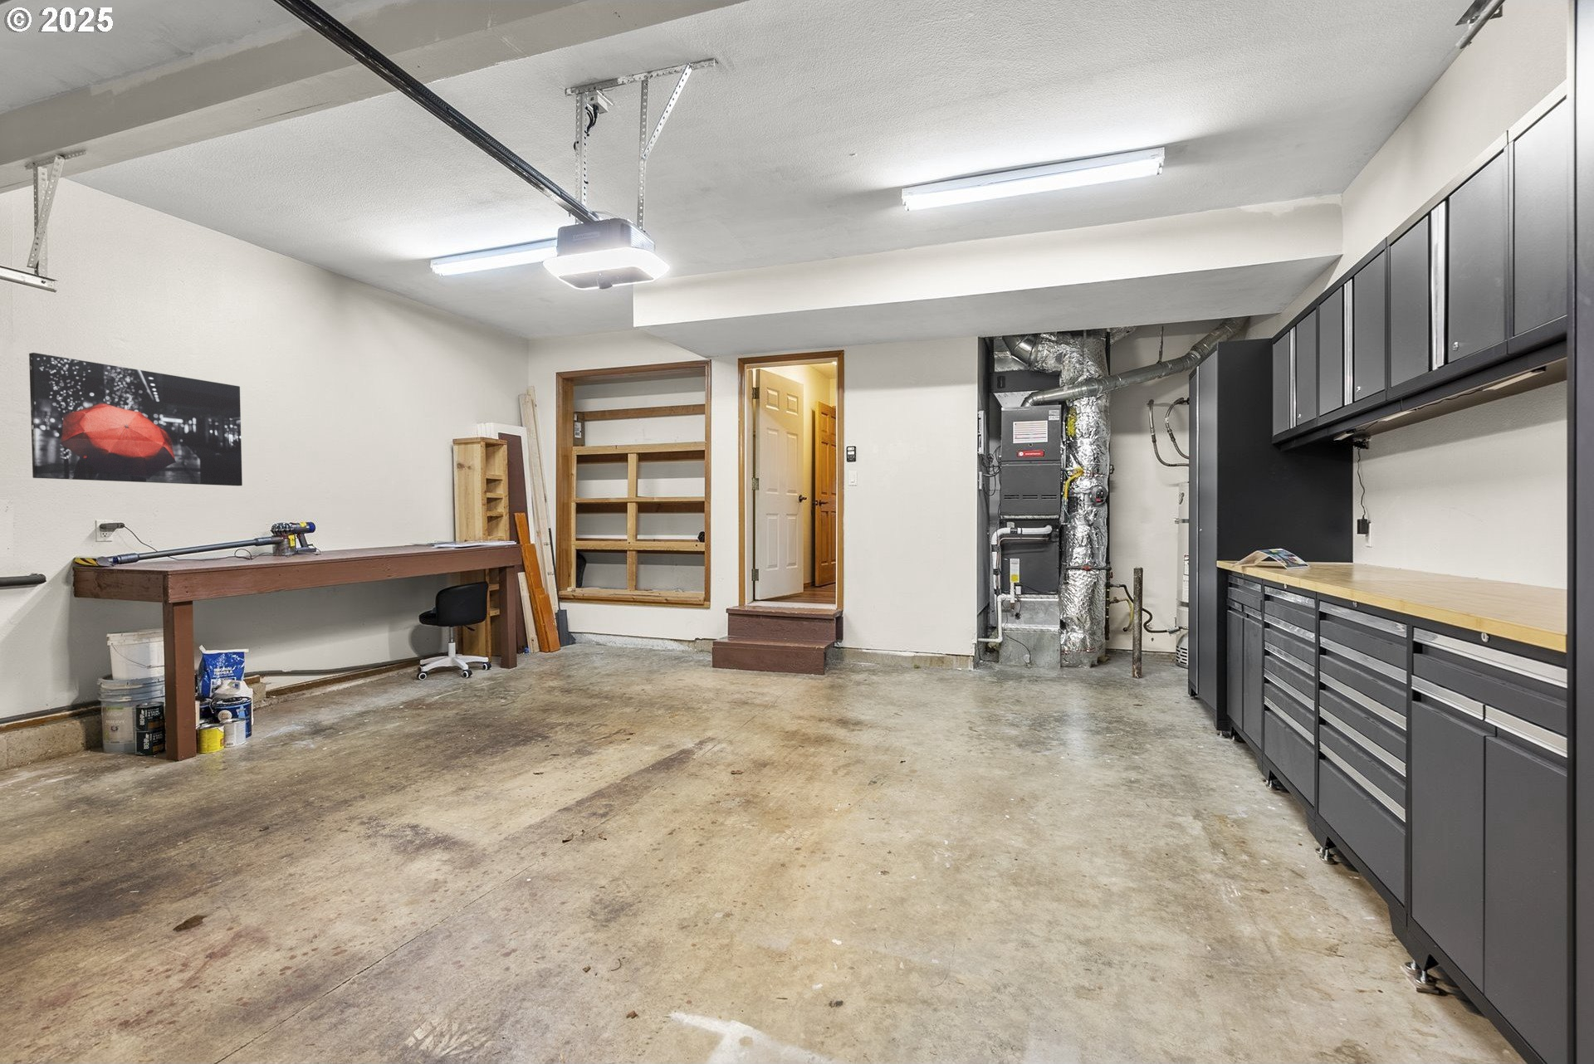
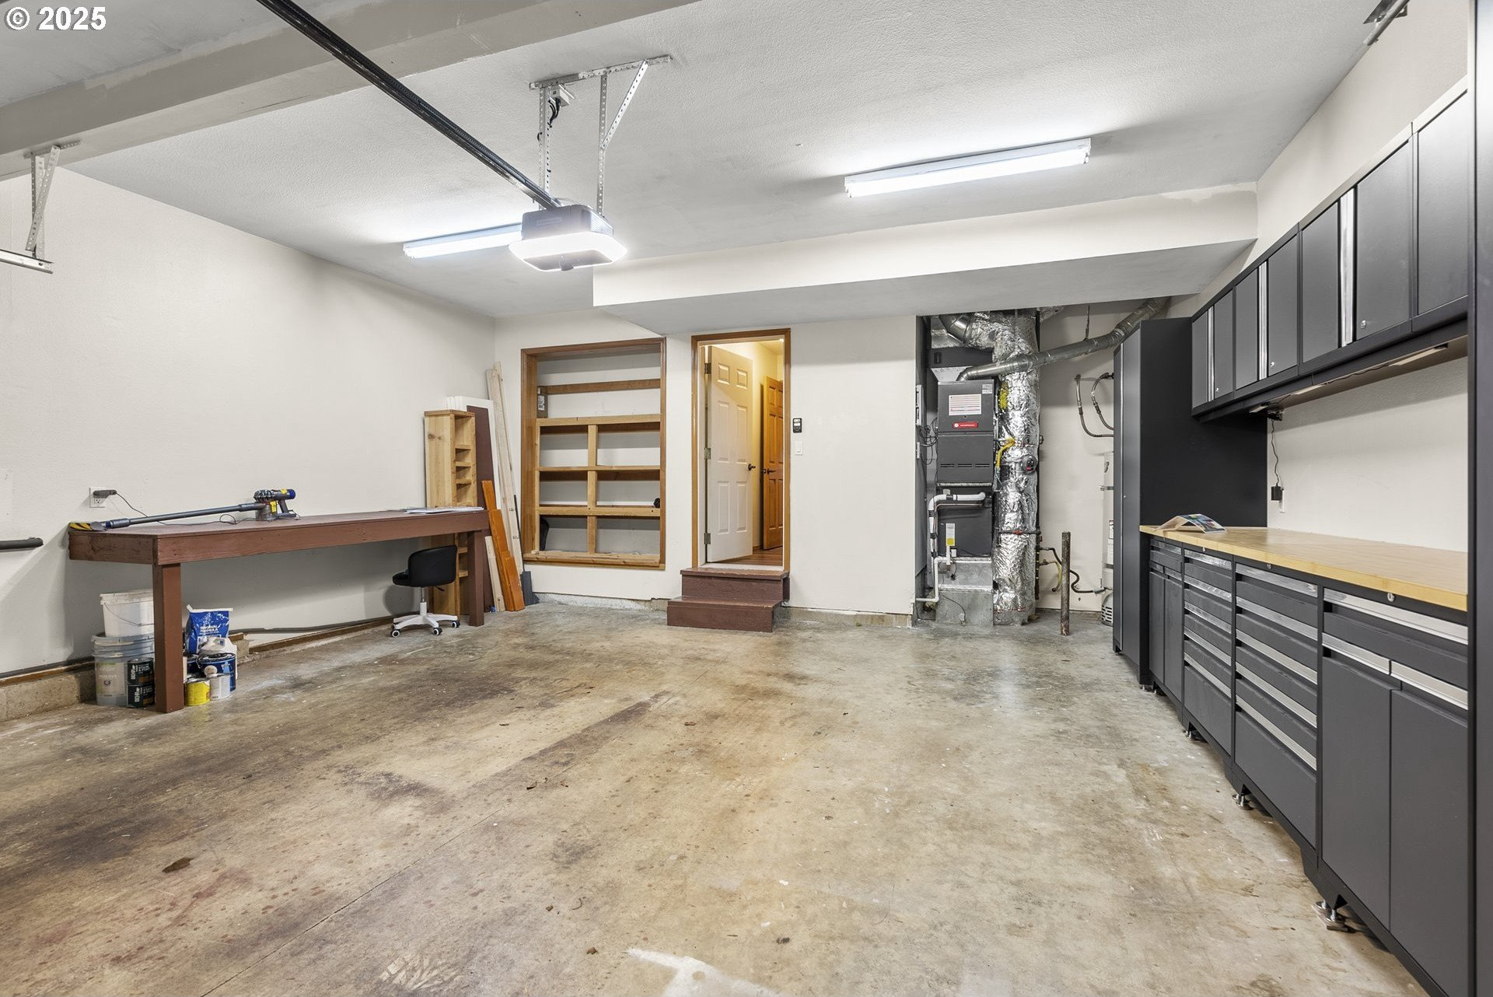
- wall art (147, 426)
